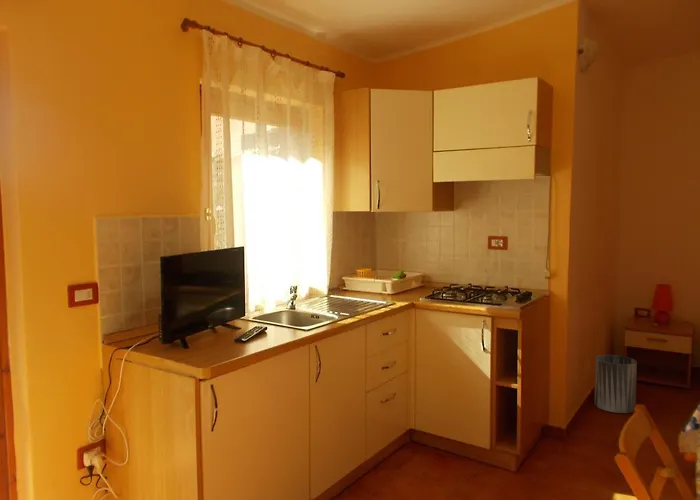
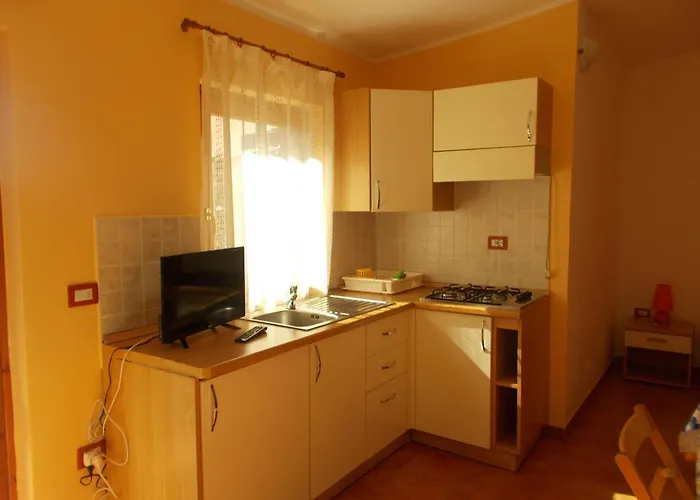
- trash can (615, 383)
